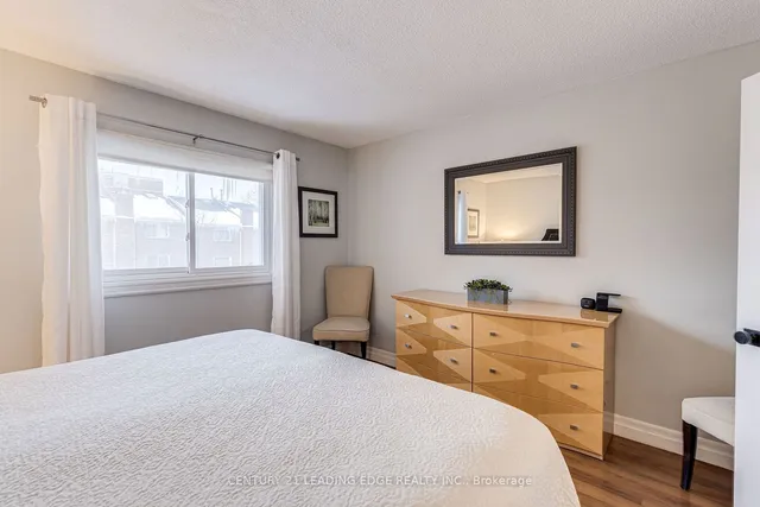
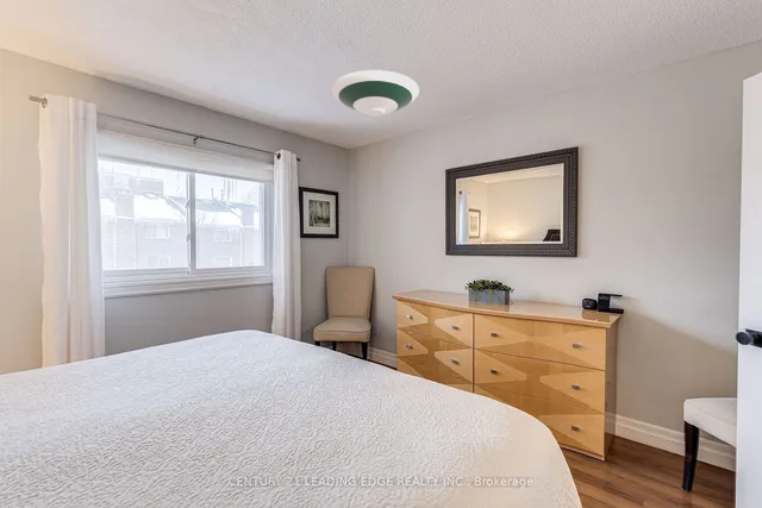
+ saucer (375, 102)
